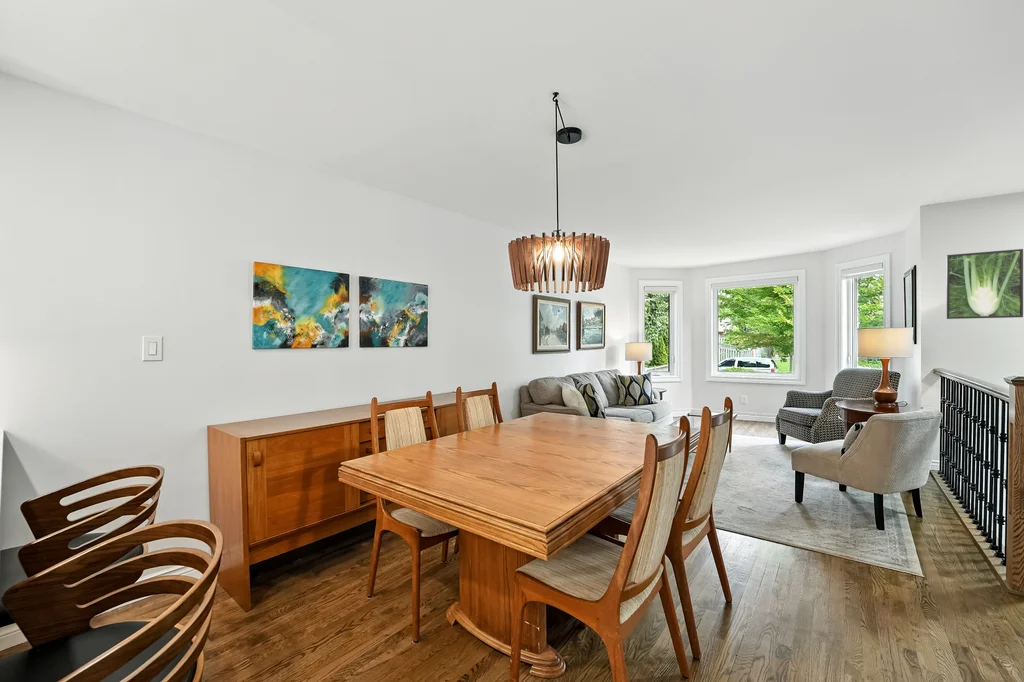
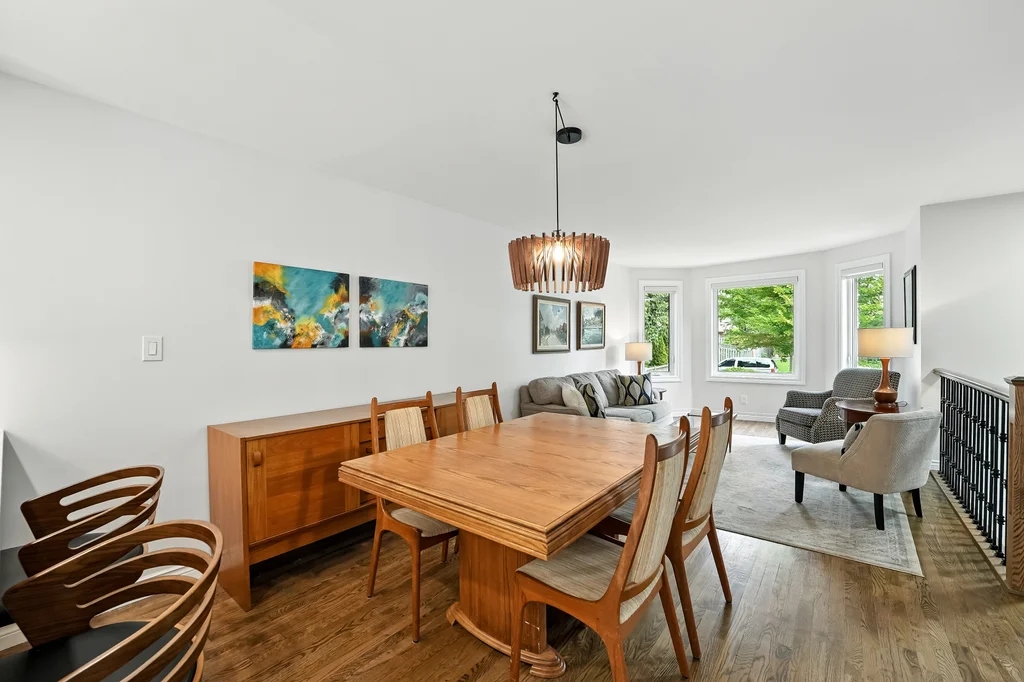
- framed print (983, 285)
